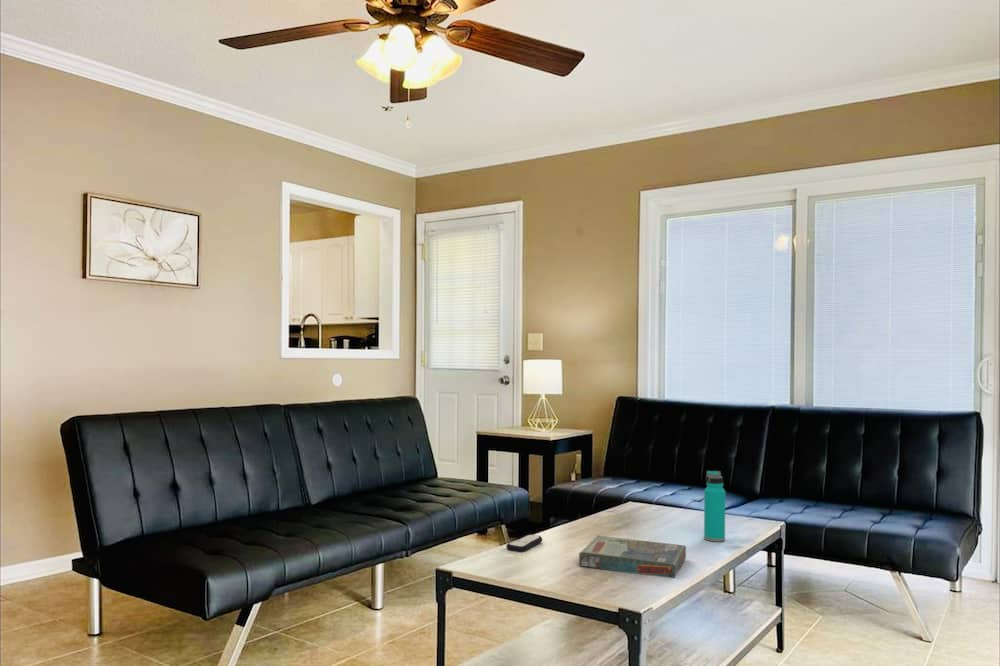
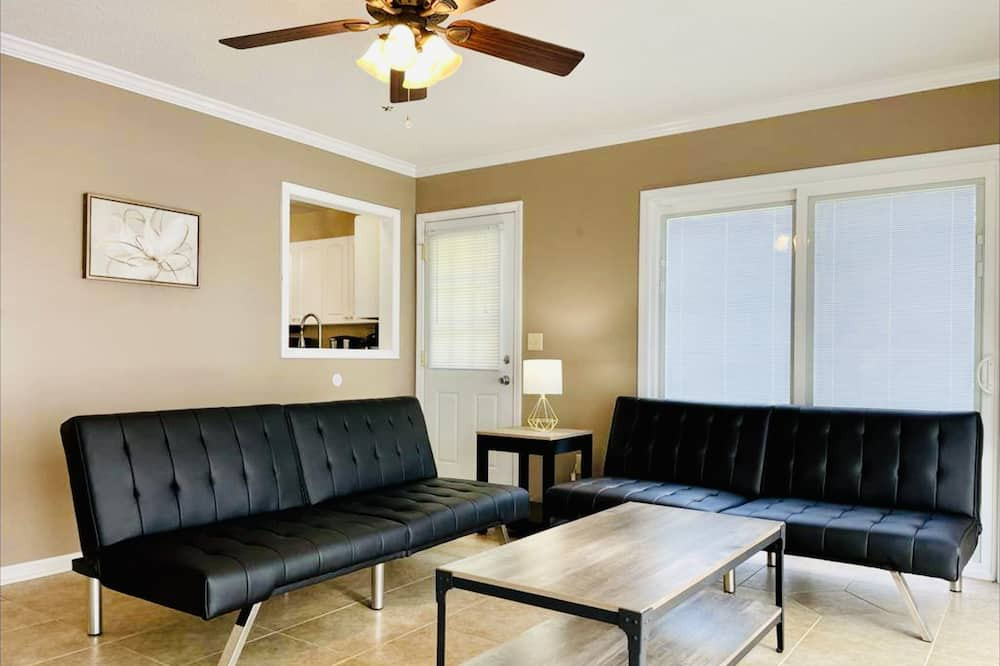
- water bottle (714, 505)
- remote control (525, 542)
- board game (633, 555)
